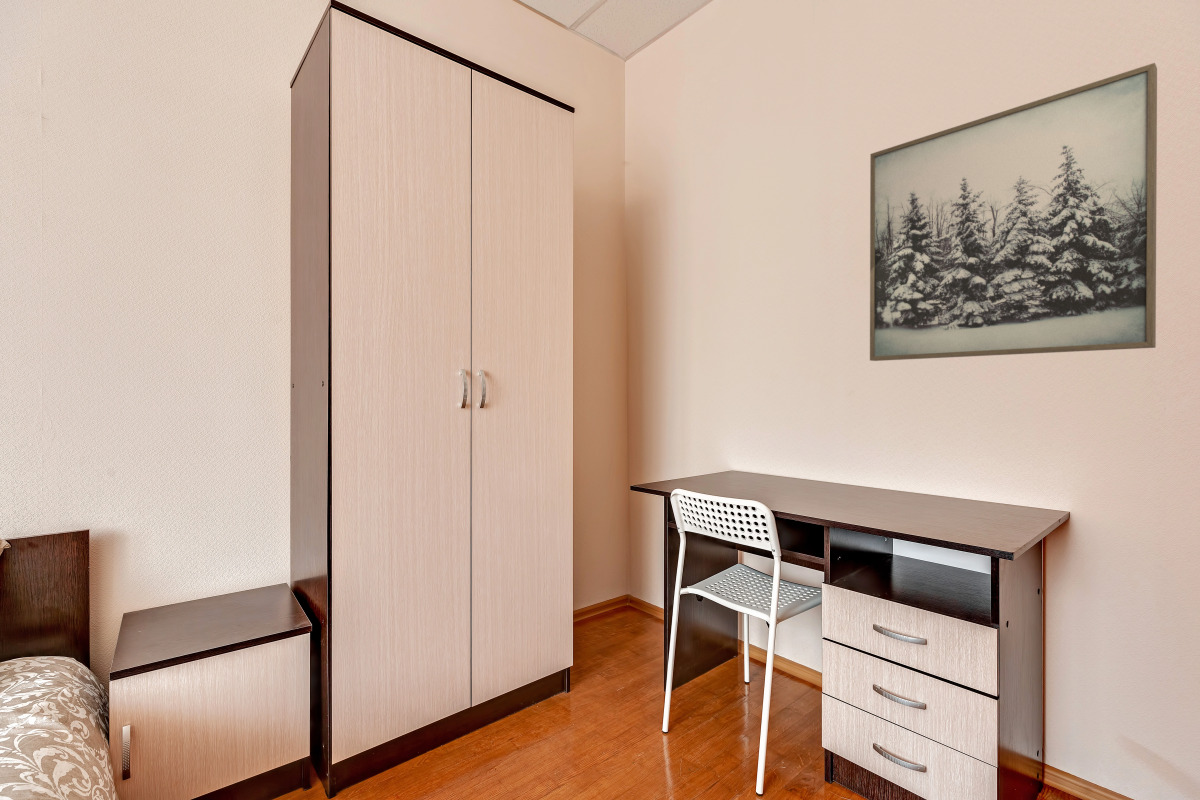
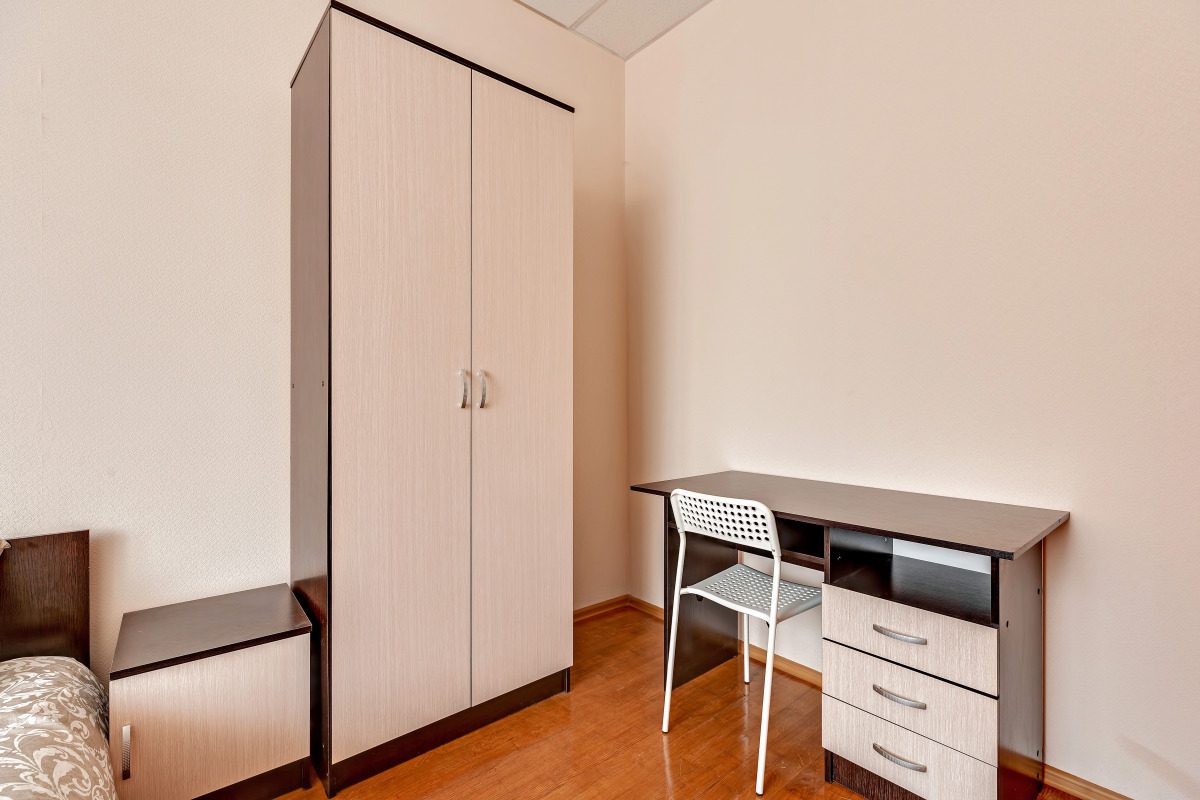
- wall art (991, 236)
